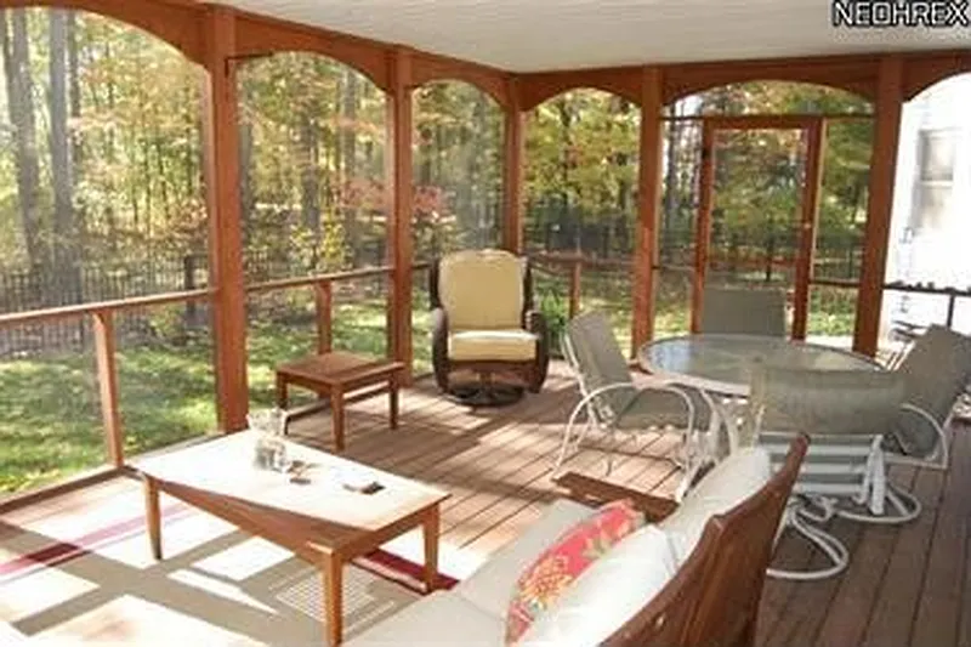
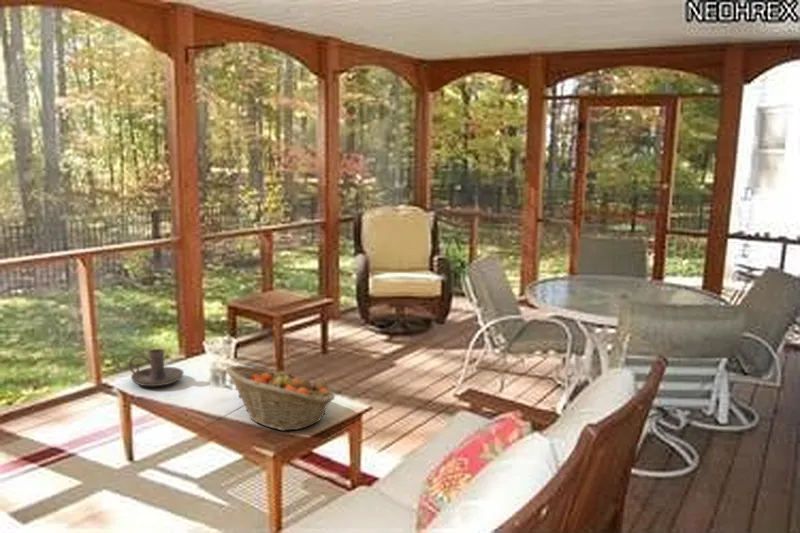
+ candle holder (152, 366)
+ fruit basket (280, 391)
